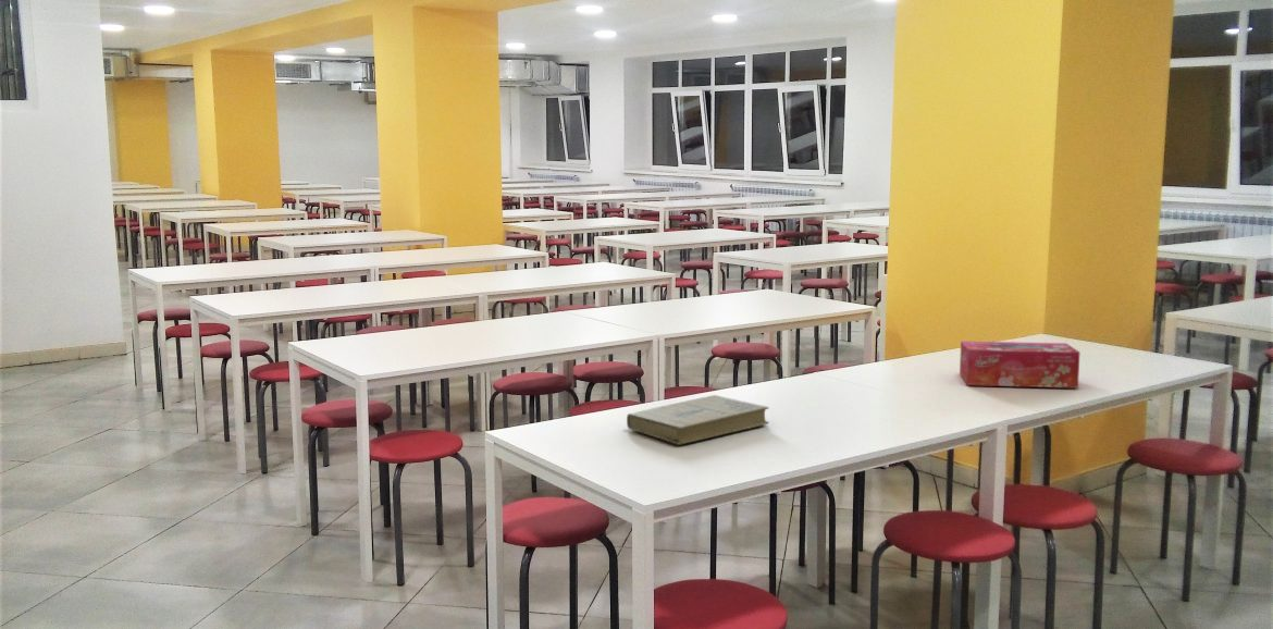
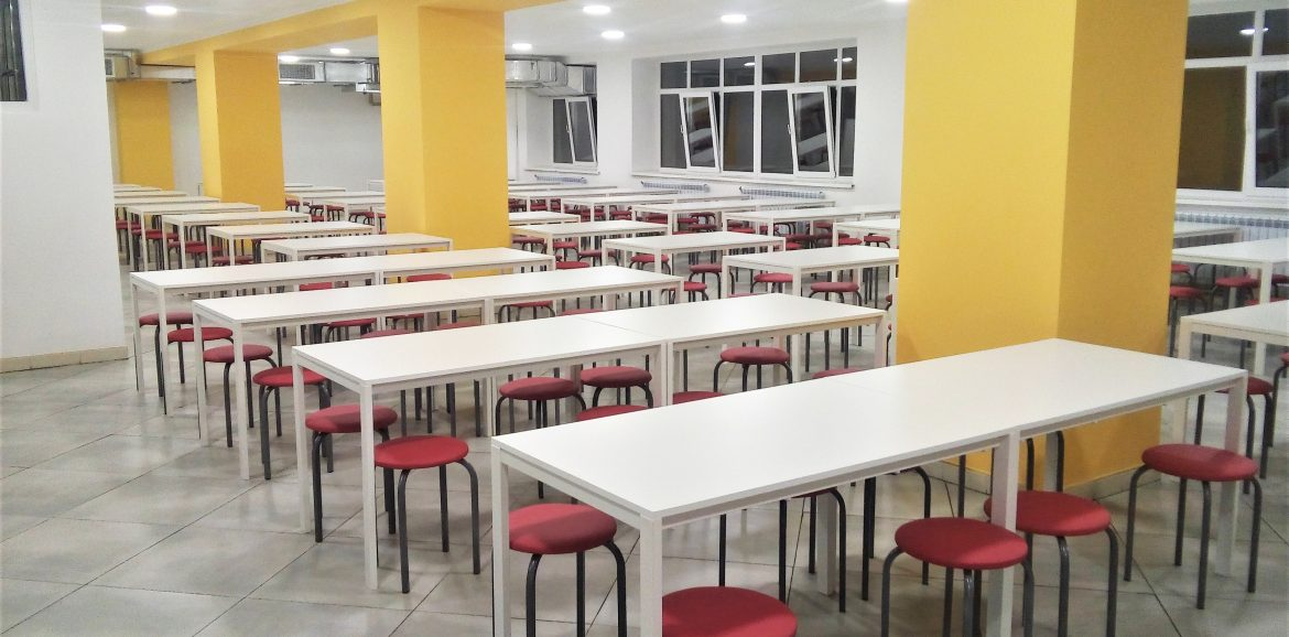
- book (697, 418)
- tissue box (1017, 363)
